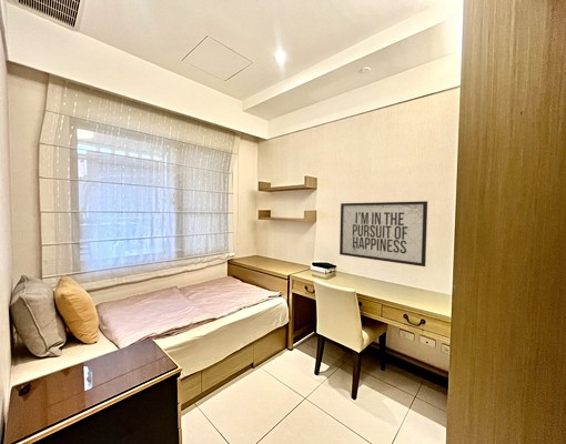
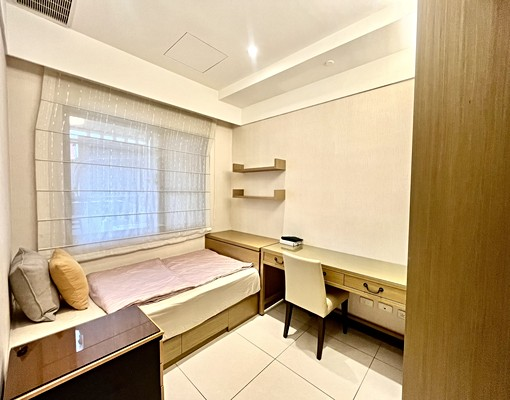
- mirror (377, 231)
